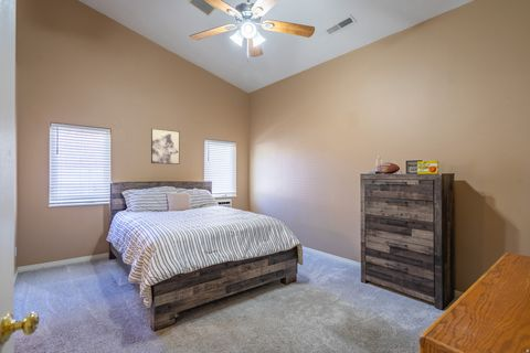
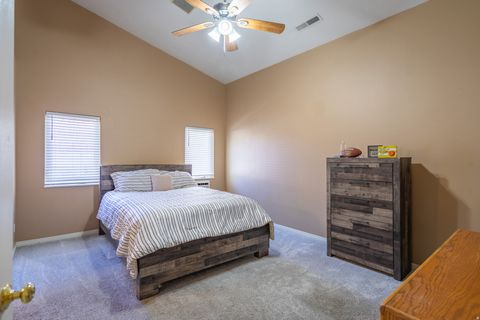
- wall art (166, 147)
